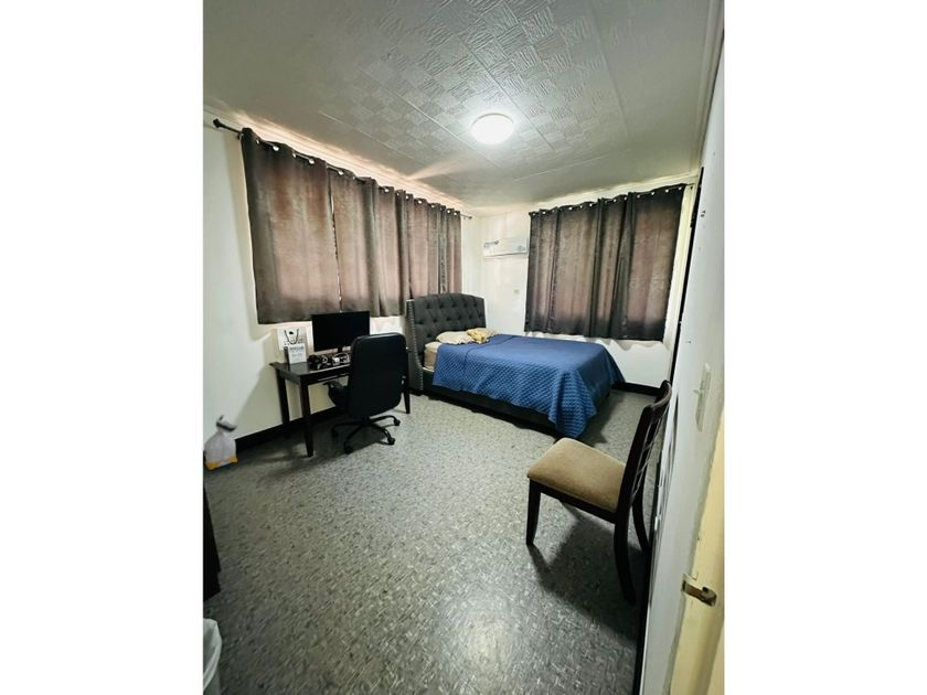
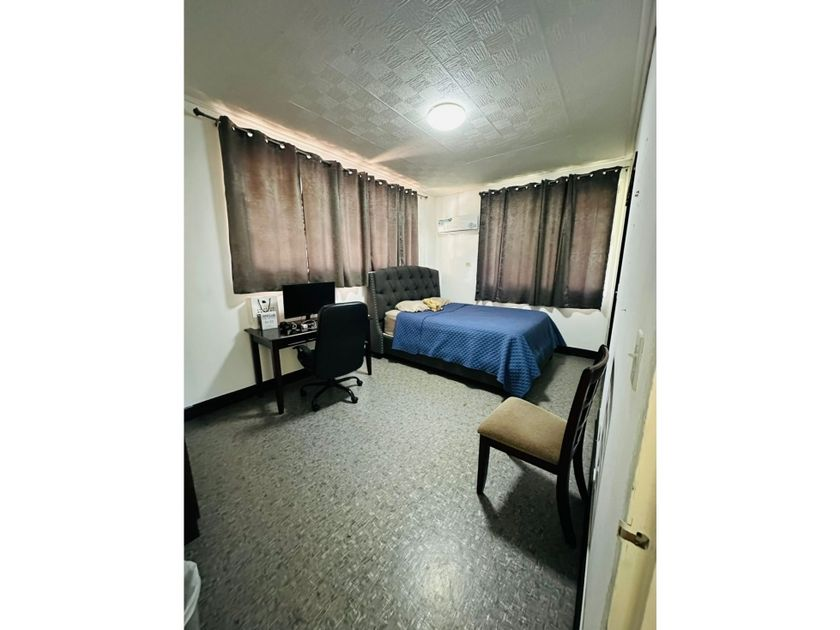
- bag (220, 439)
